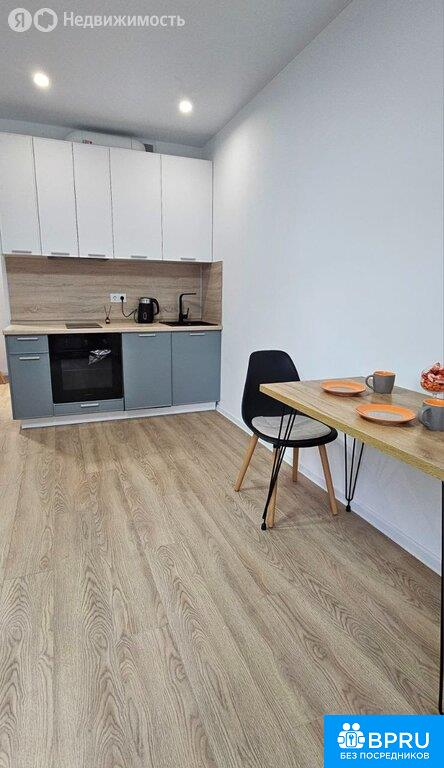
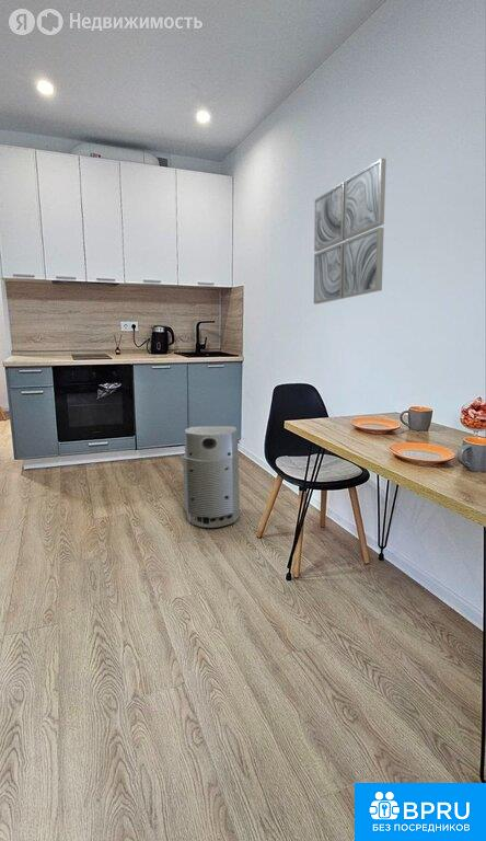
+ wall art (345, 241)
+ air purifier (211, 474)
